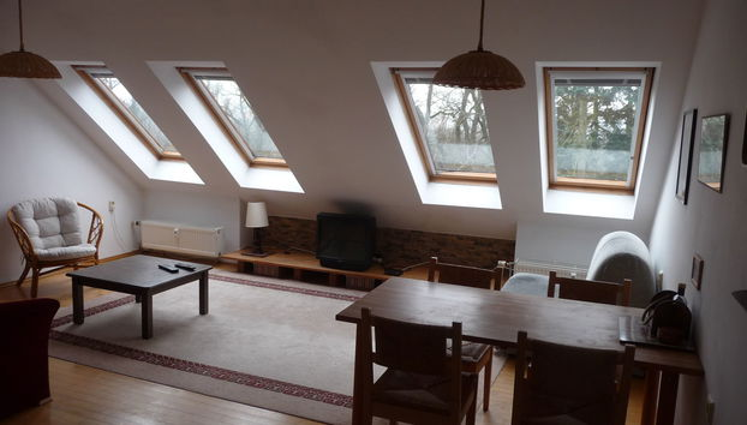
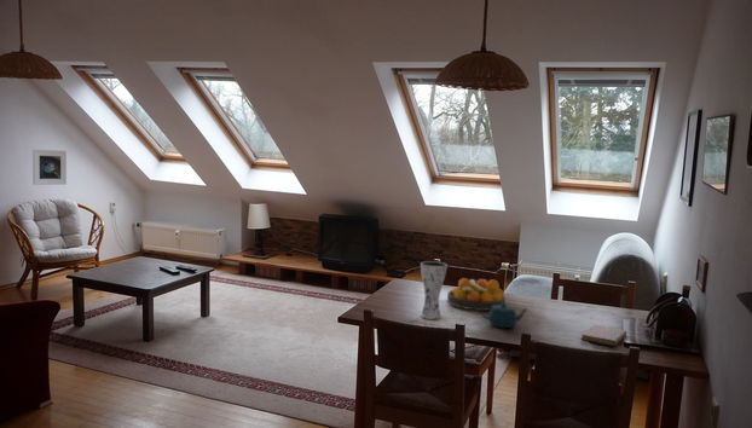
+ teapot (504, 313)
+ notebook (603, 334)
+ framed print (50, 167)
+ vase (432, 290)
+ fruit bowl (476, 290)
